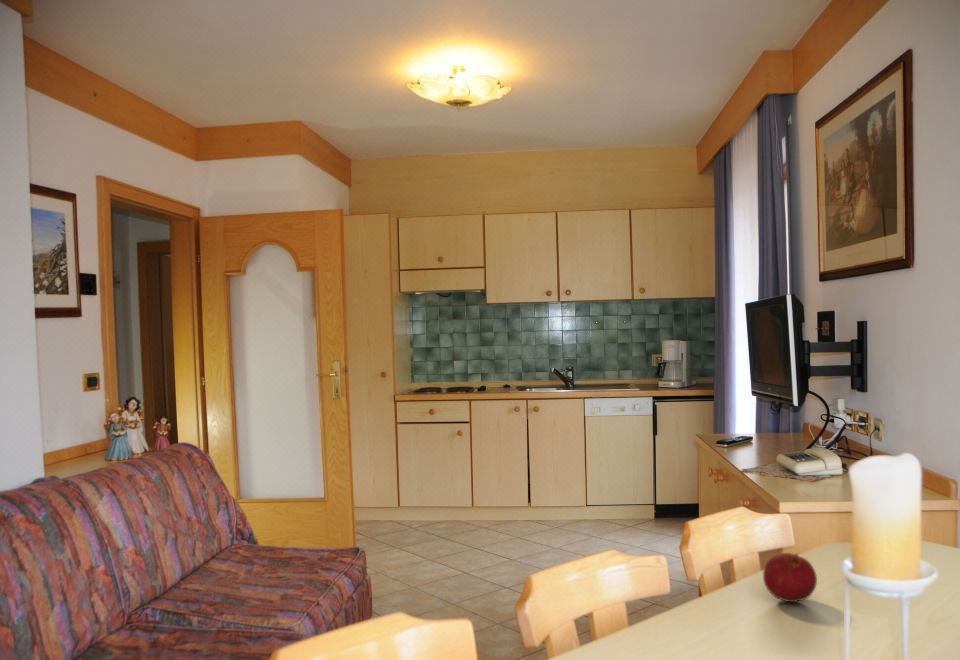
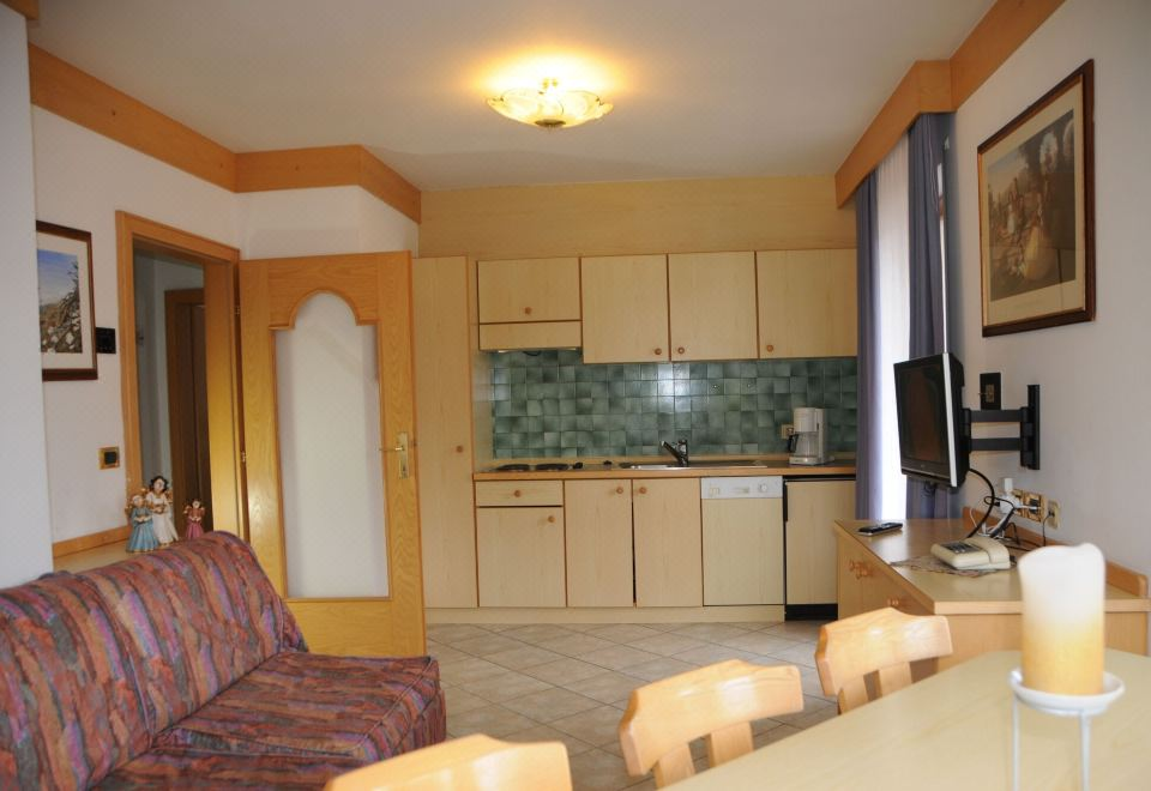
- fruit (788, 575)
